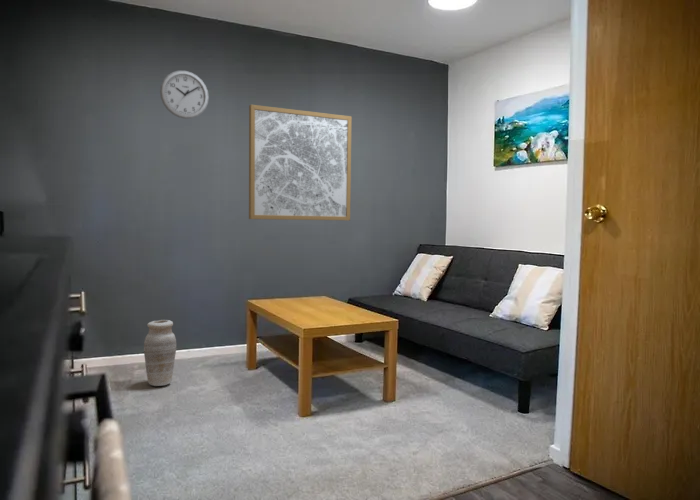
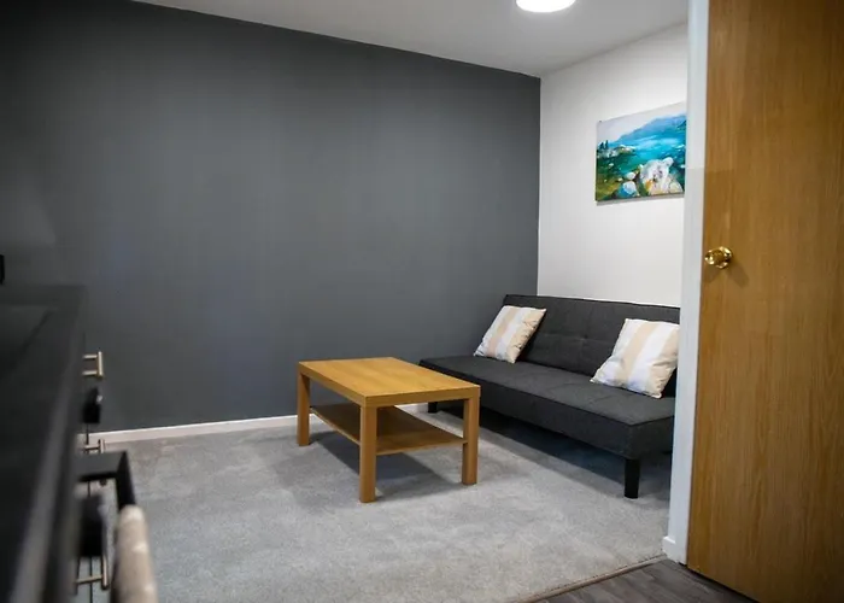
- vase (160, 352)
- wall clock (185, 94)
- wall art (302, 165)
